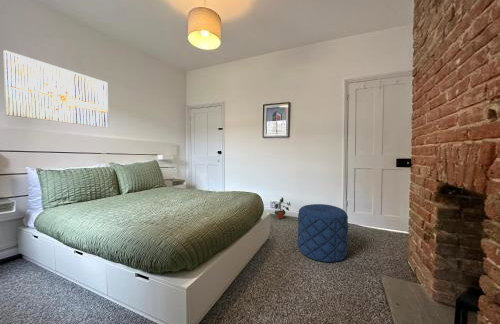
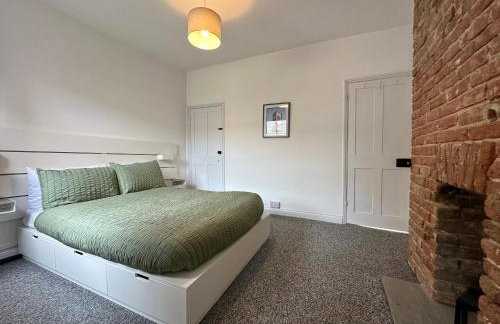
- pouf (321, 229)
- potted plant (280, 207)
- wall art (65, 95)
